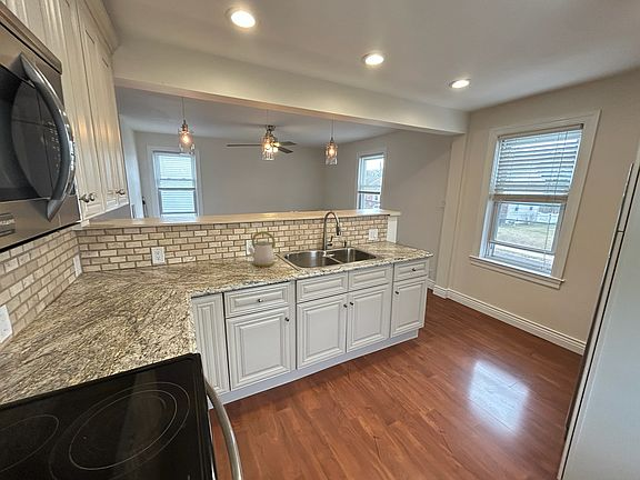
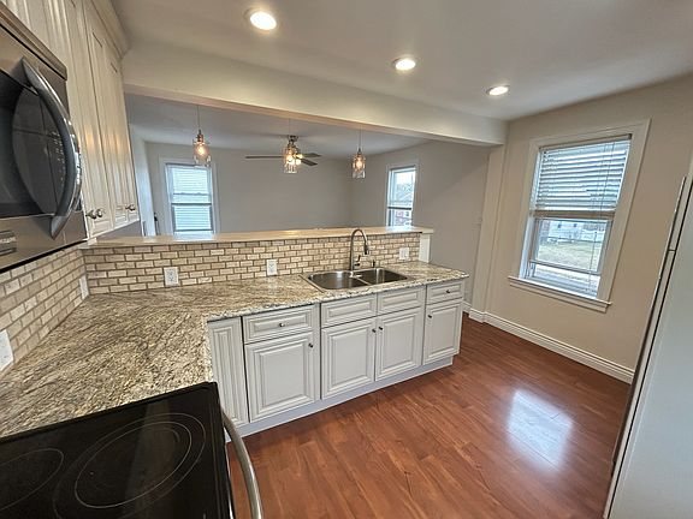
- kettle (261, 247)
